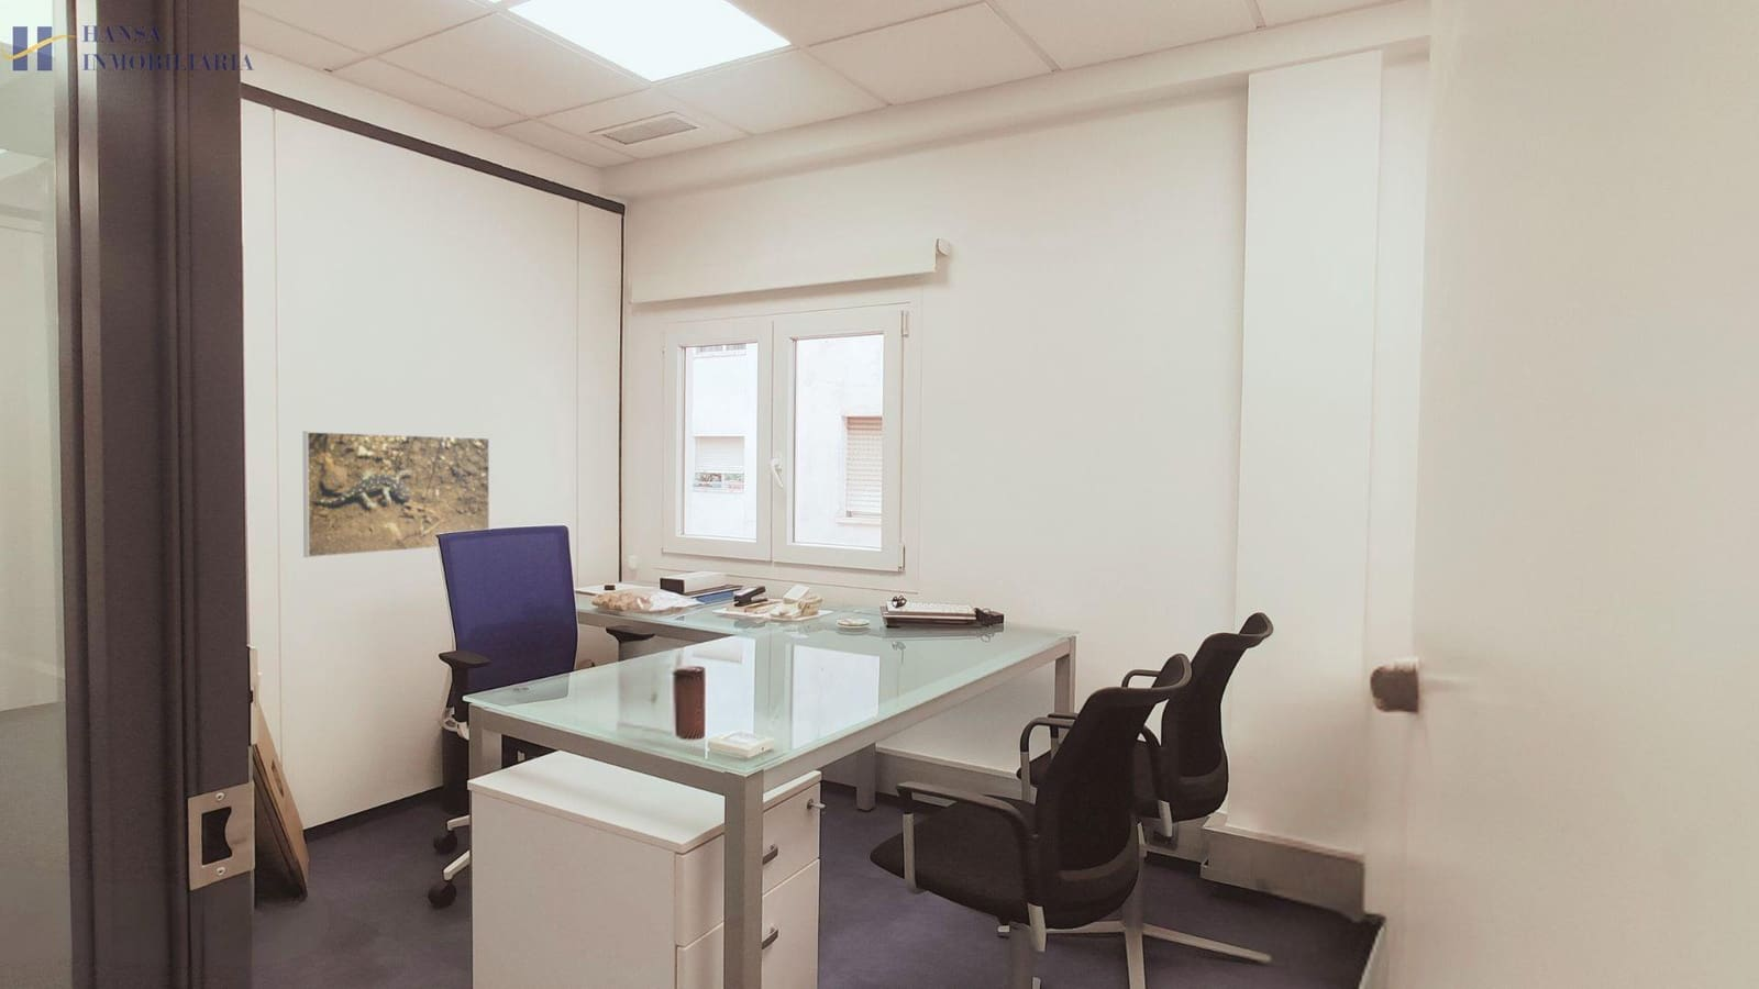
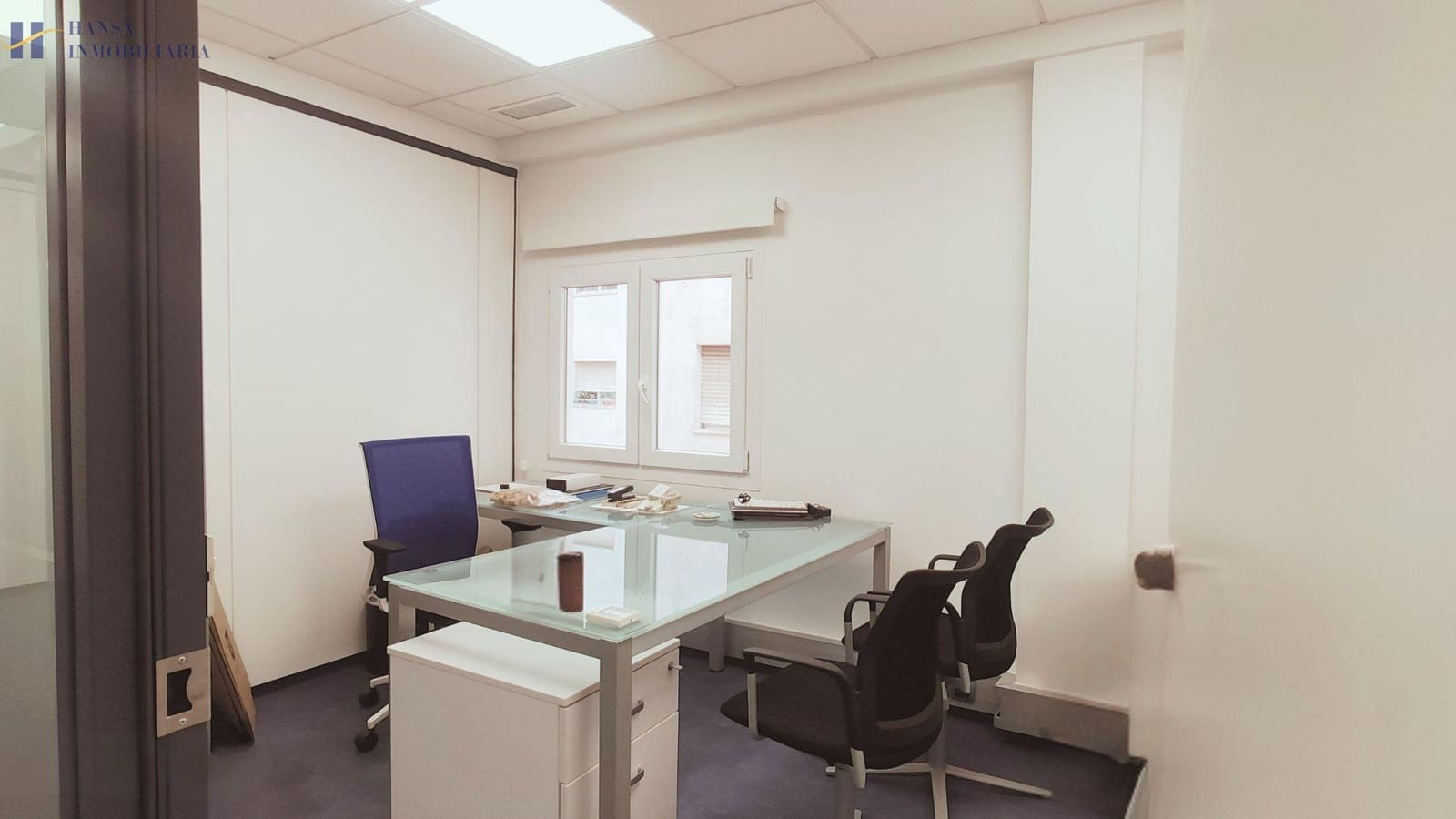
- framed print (404, 493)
